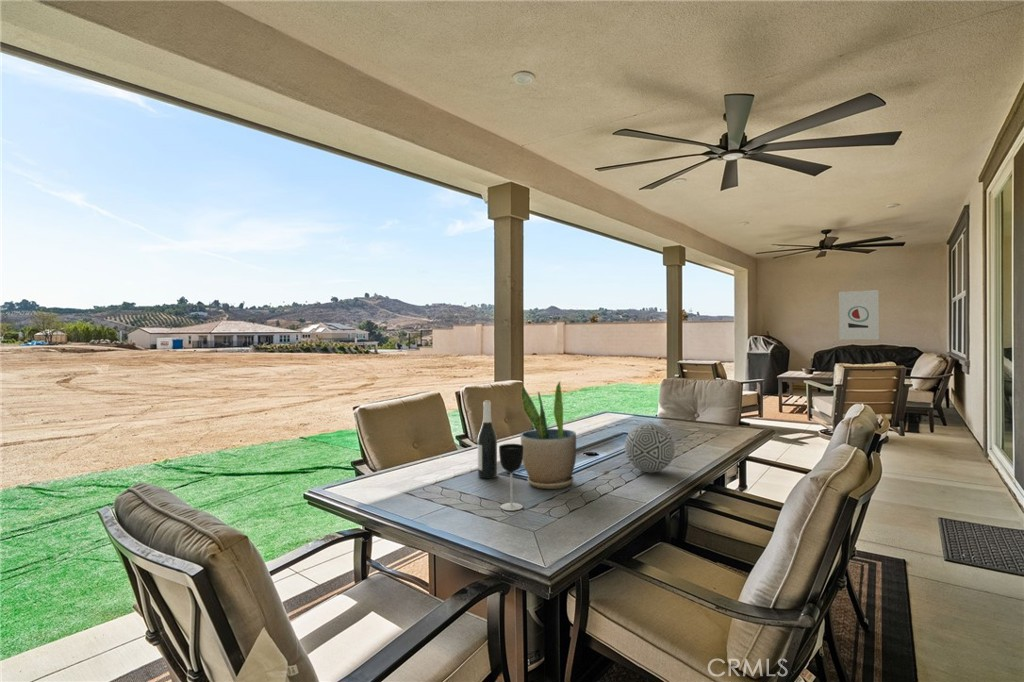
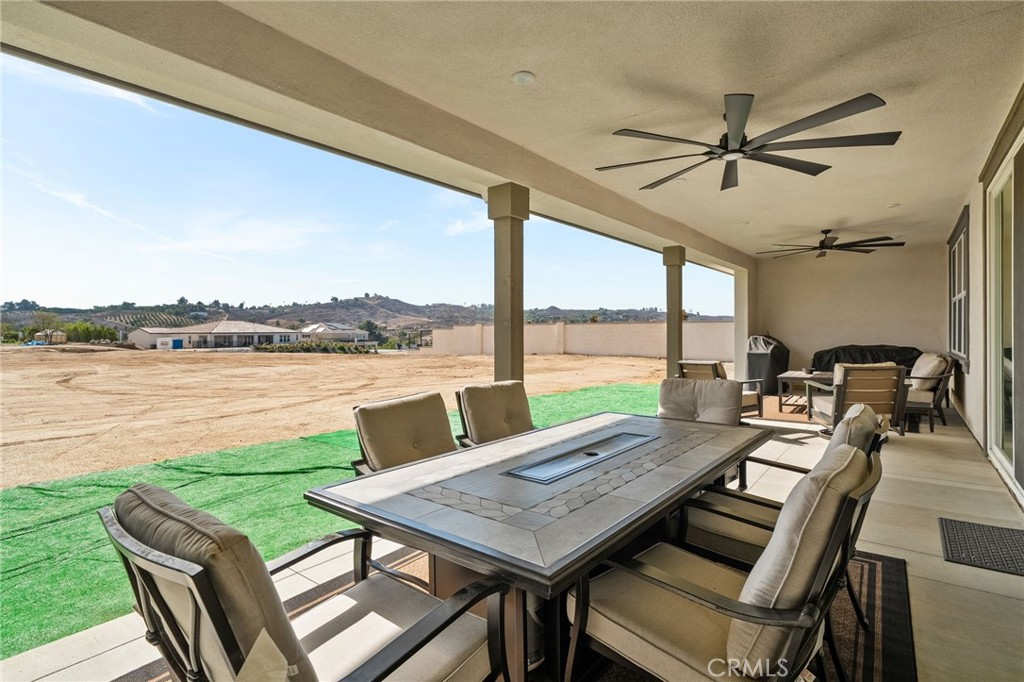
- wine bottle (487, 438)
- wall art (858, 315)
- potted plant (548, 431)
- wine glass (511, 476)
- decorative ball (649, 447)
